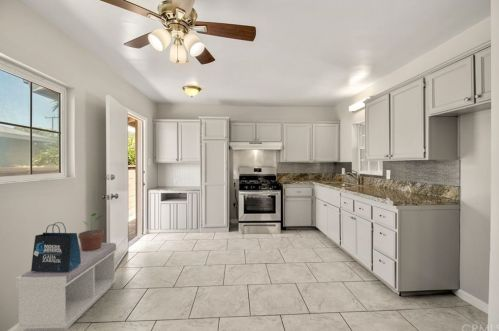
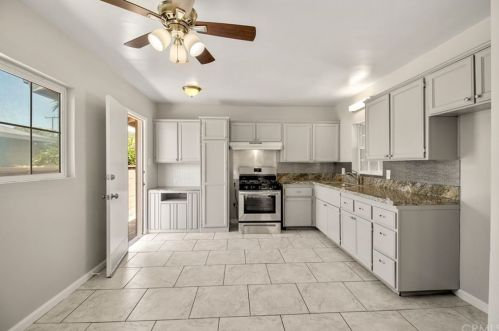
- potted plant (91, 230)
- tote bag (56, 245)
- bench (75, 280)
